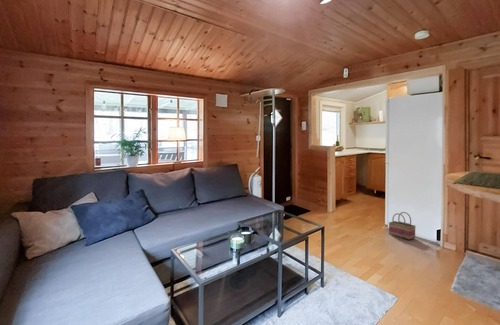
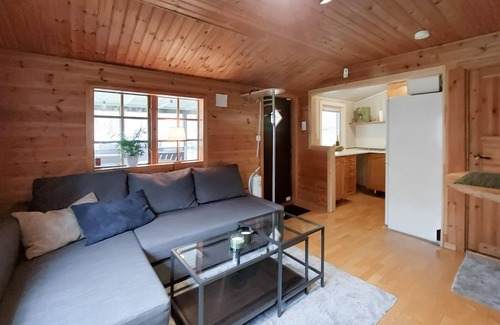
- basket (401, 224)
